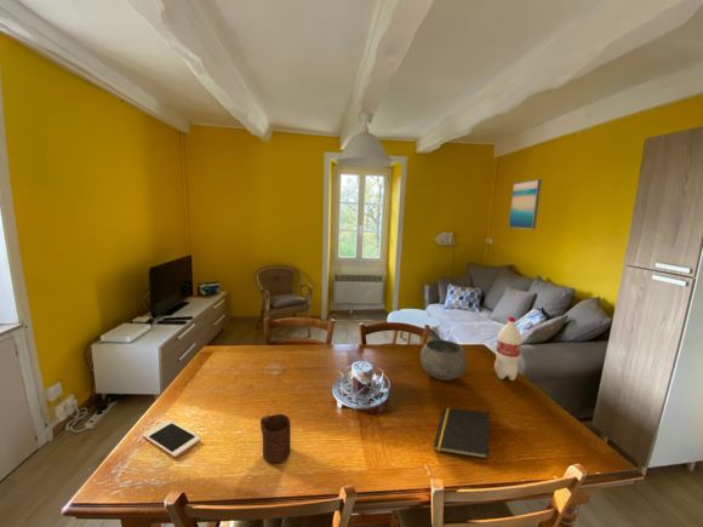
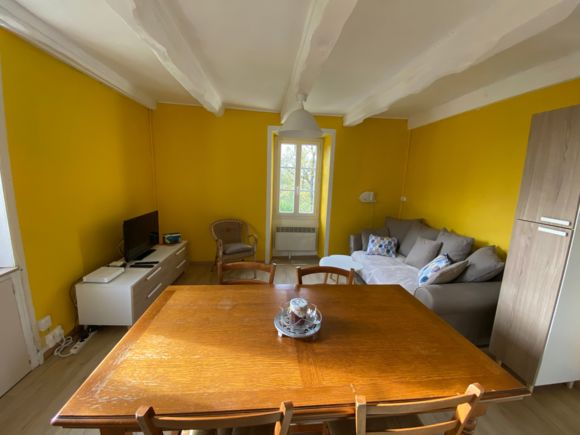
- bowl (442, 360)
- cell phone (171, 437)
- cup (273, 436)
- notepad (463, 430)
- bottle (508, 346)
- wall art (524, 205)
